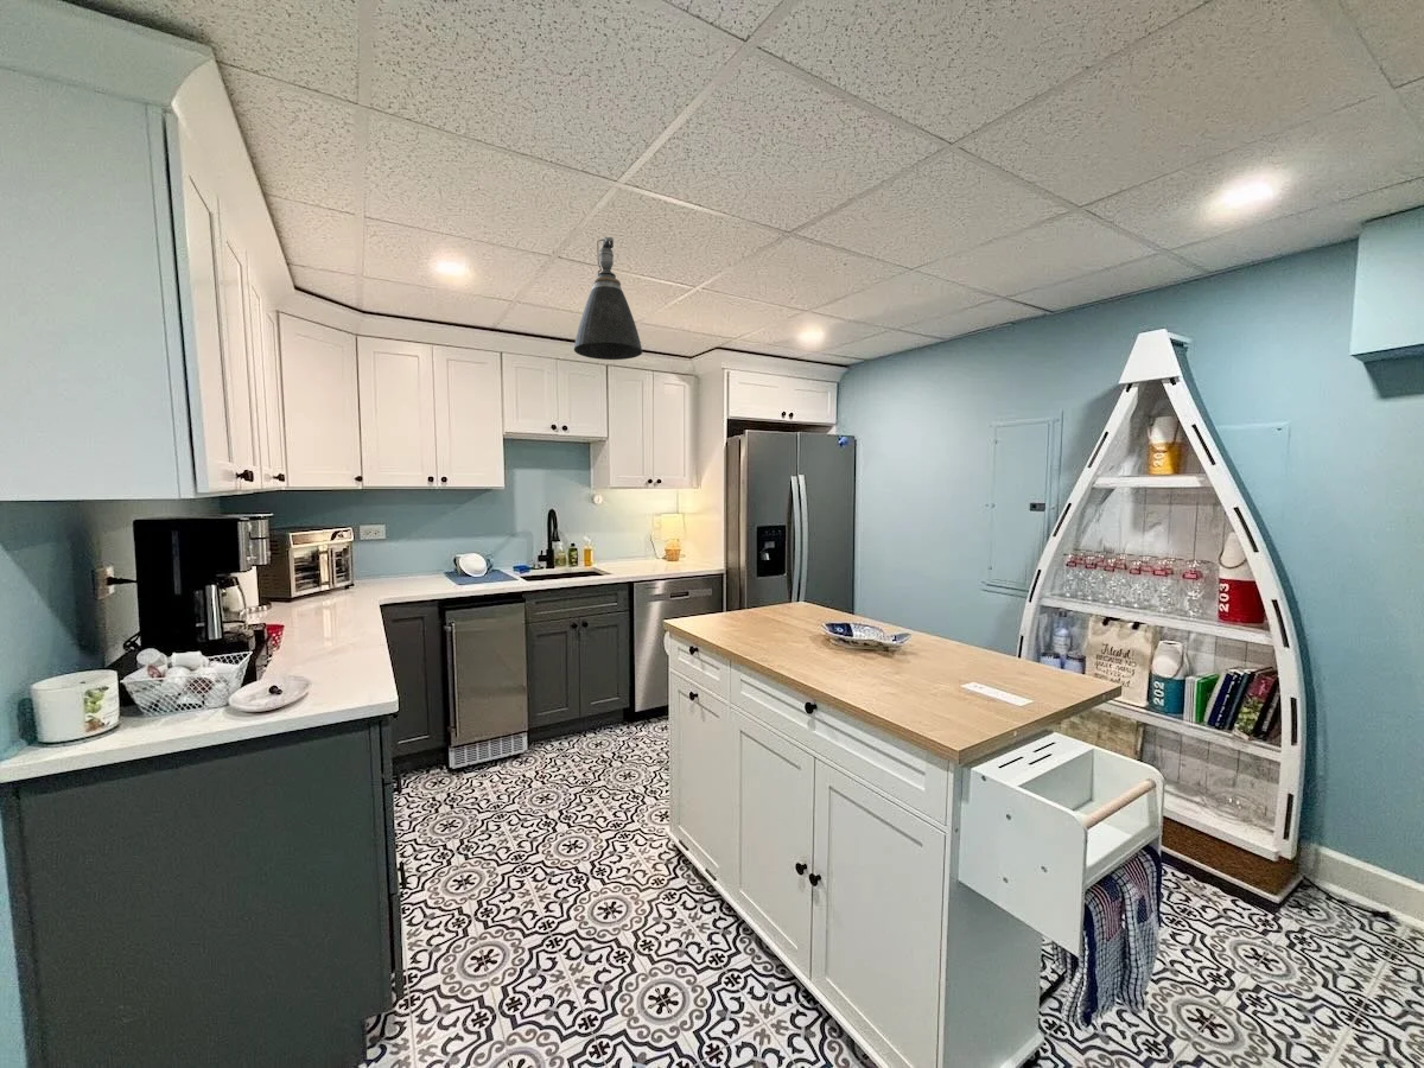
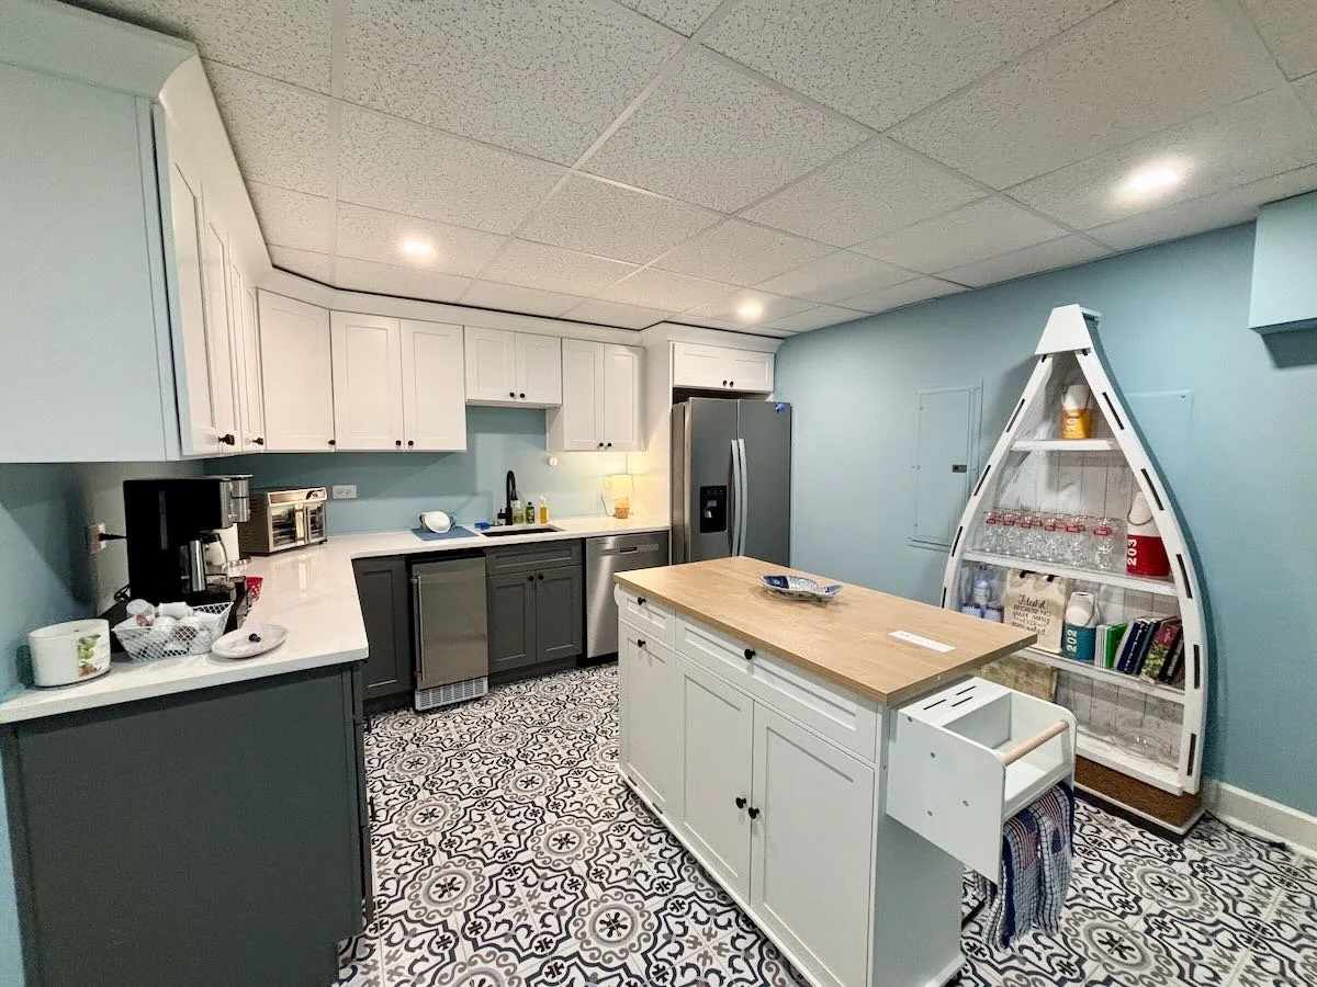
- pendant light (606, 292)
